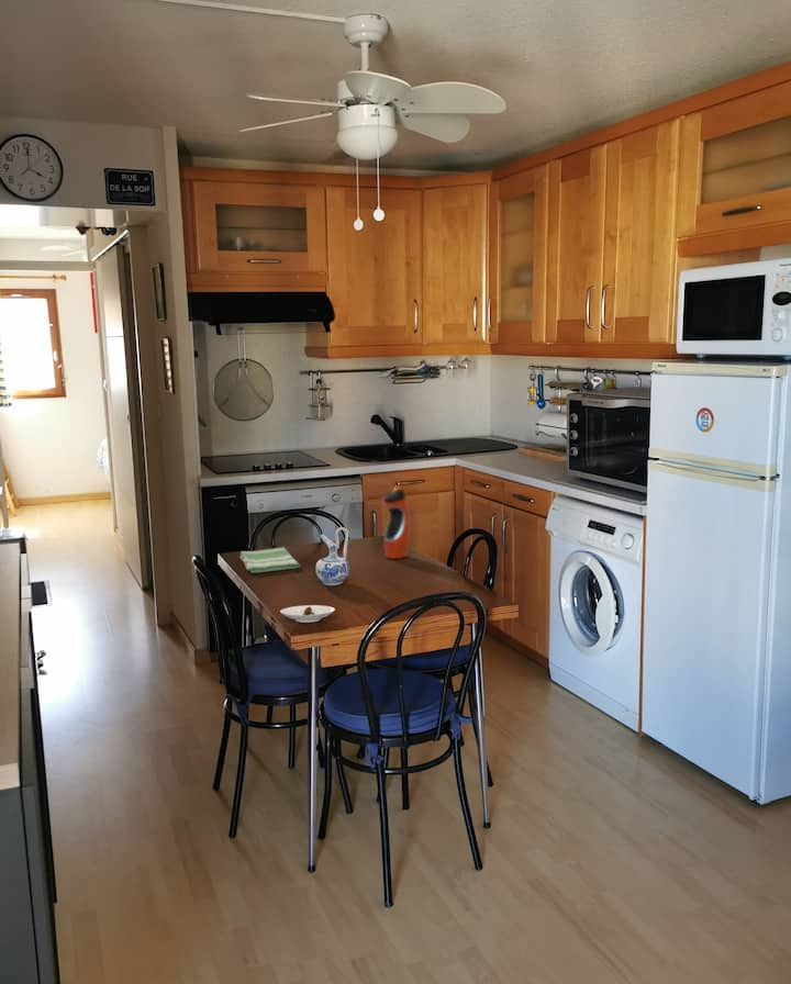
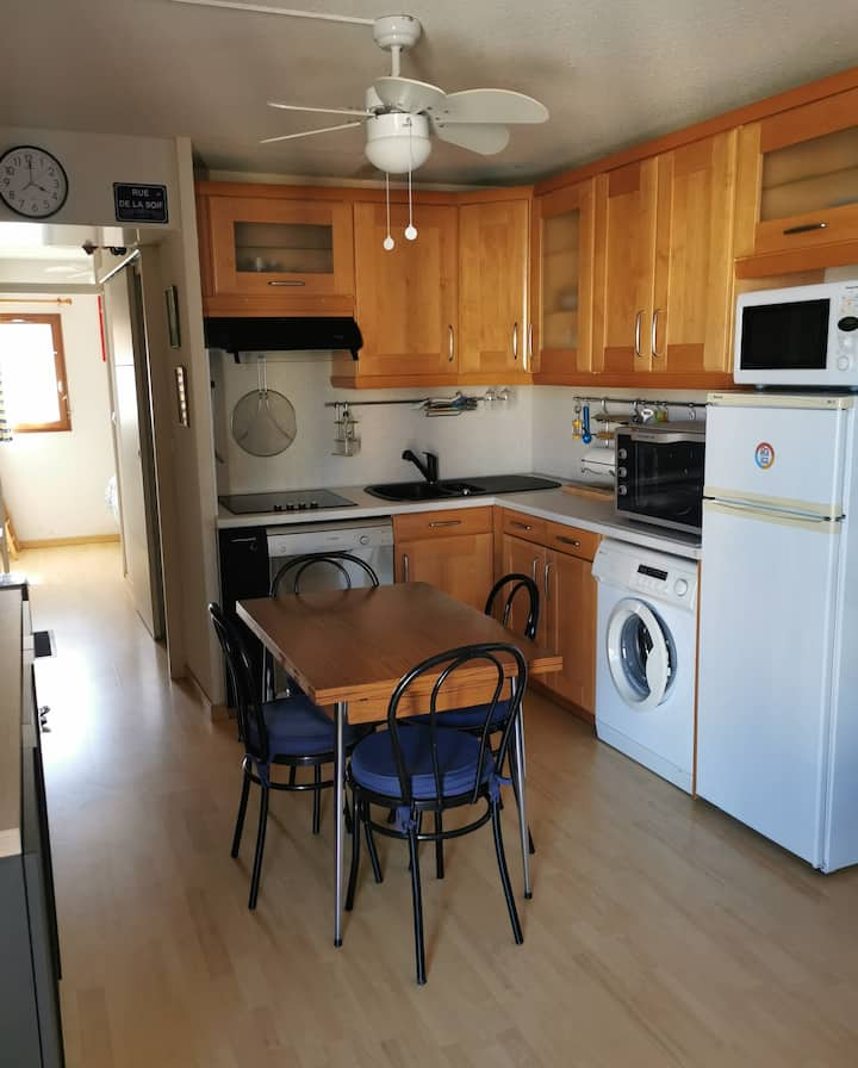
- ceramic pitcher (332, 555)
- dish towel (268, 559)
- water bottle (396, 522)
- saucer (308, 614)
